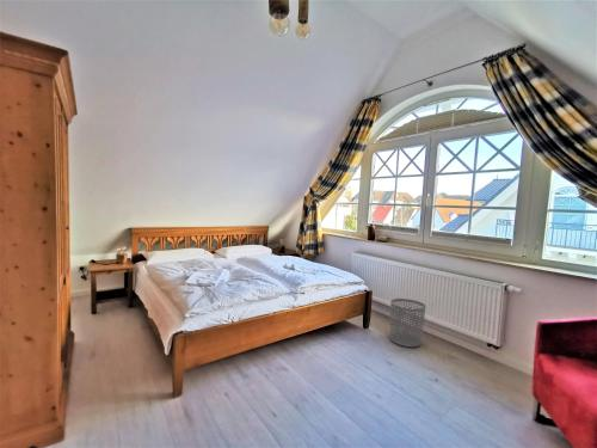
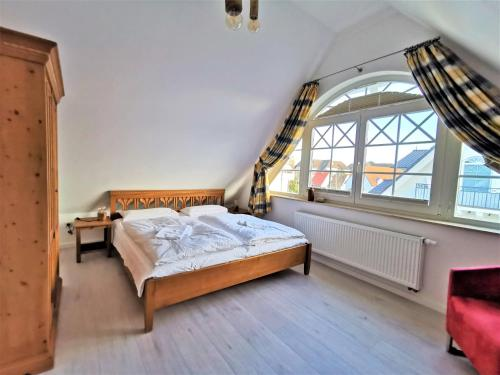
- waste bin (406, 323)
